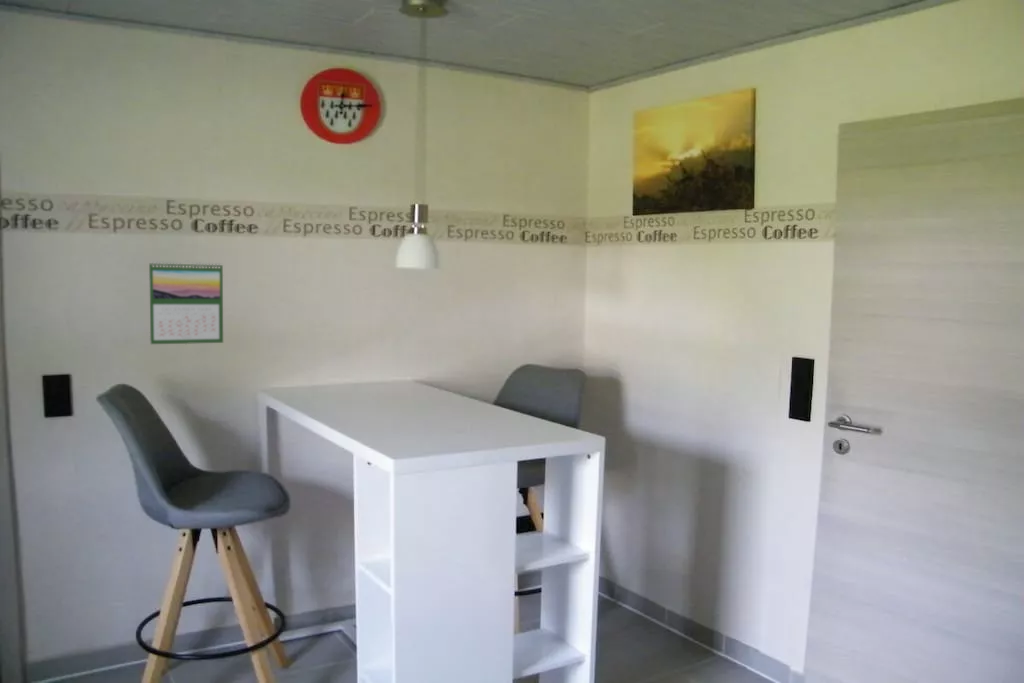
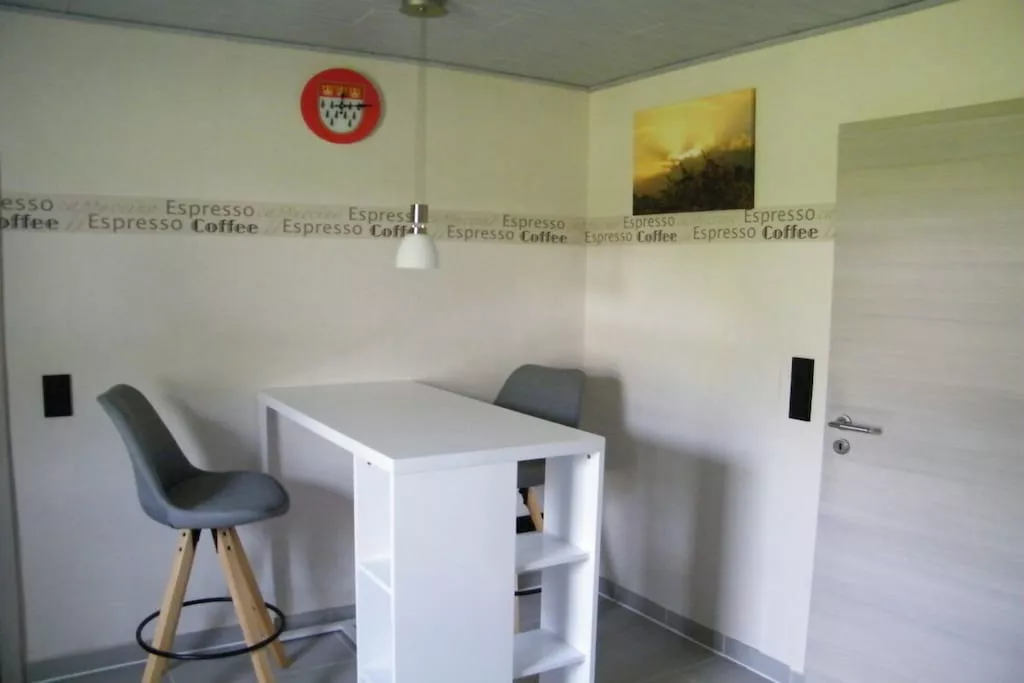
- calendar (187, 302)
